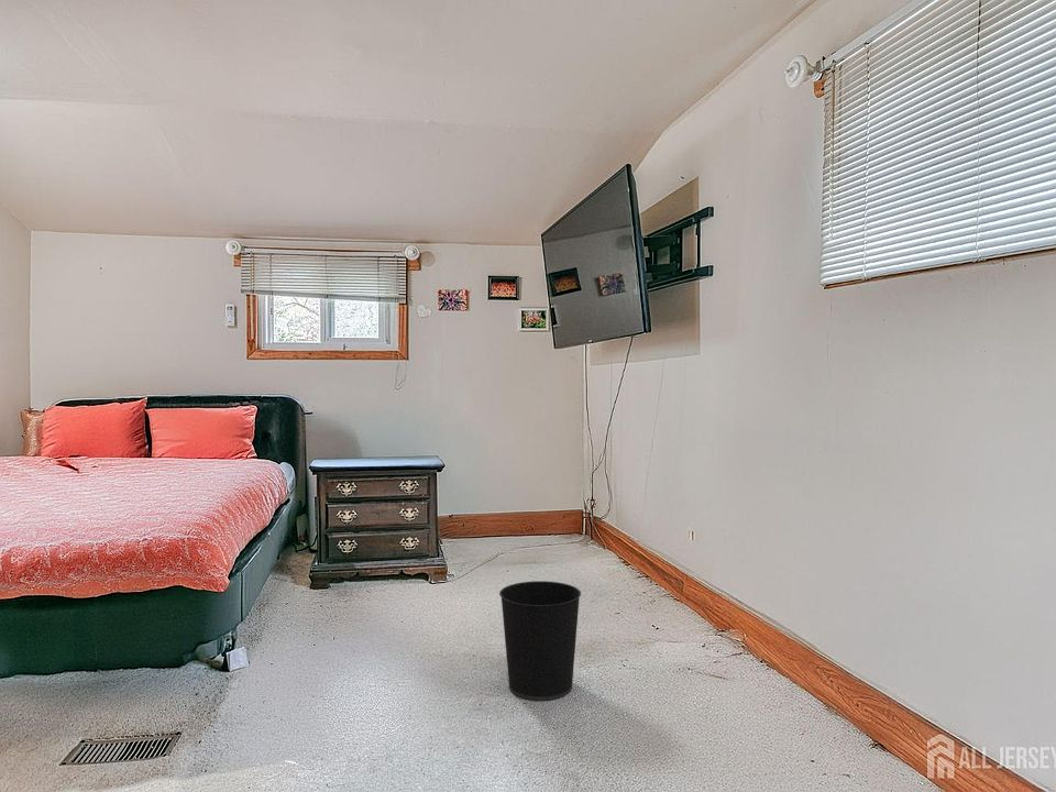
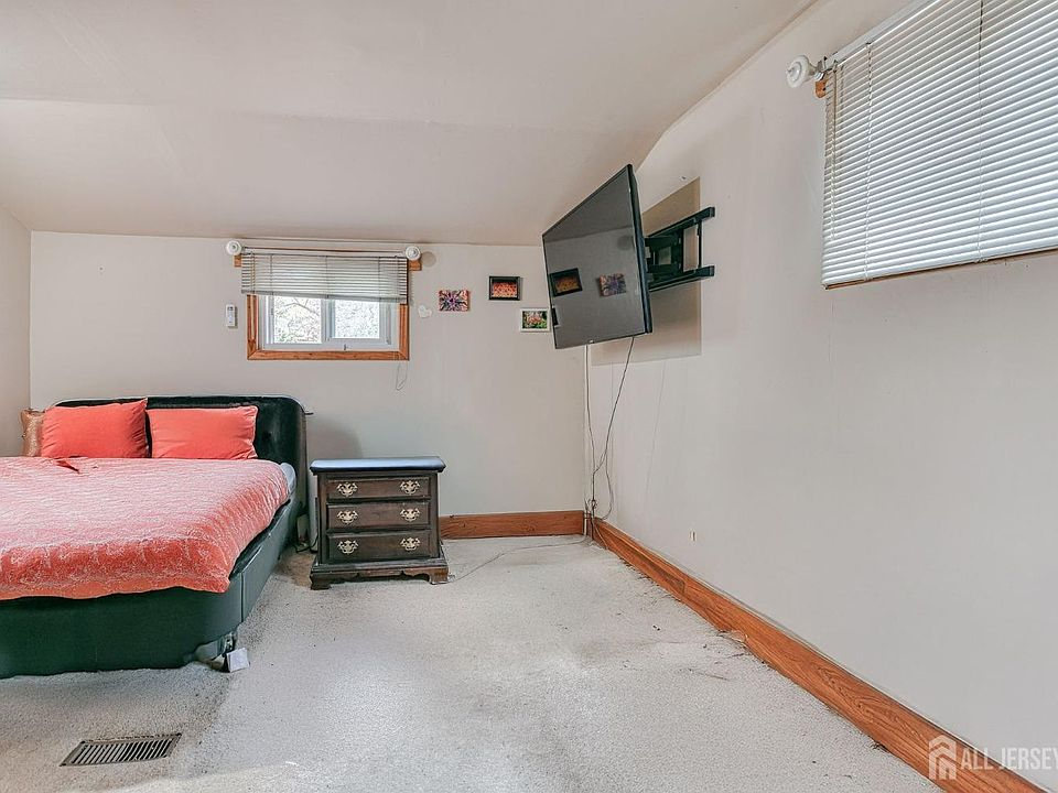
- wastebasket (540, 639)
